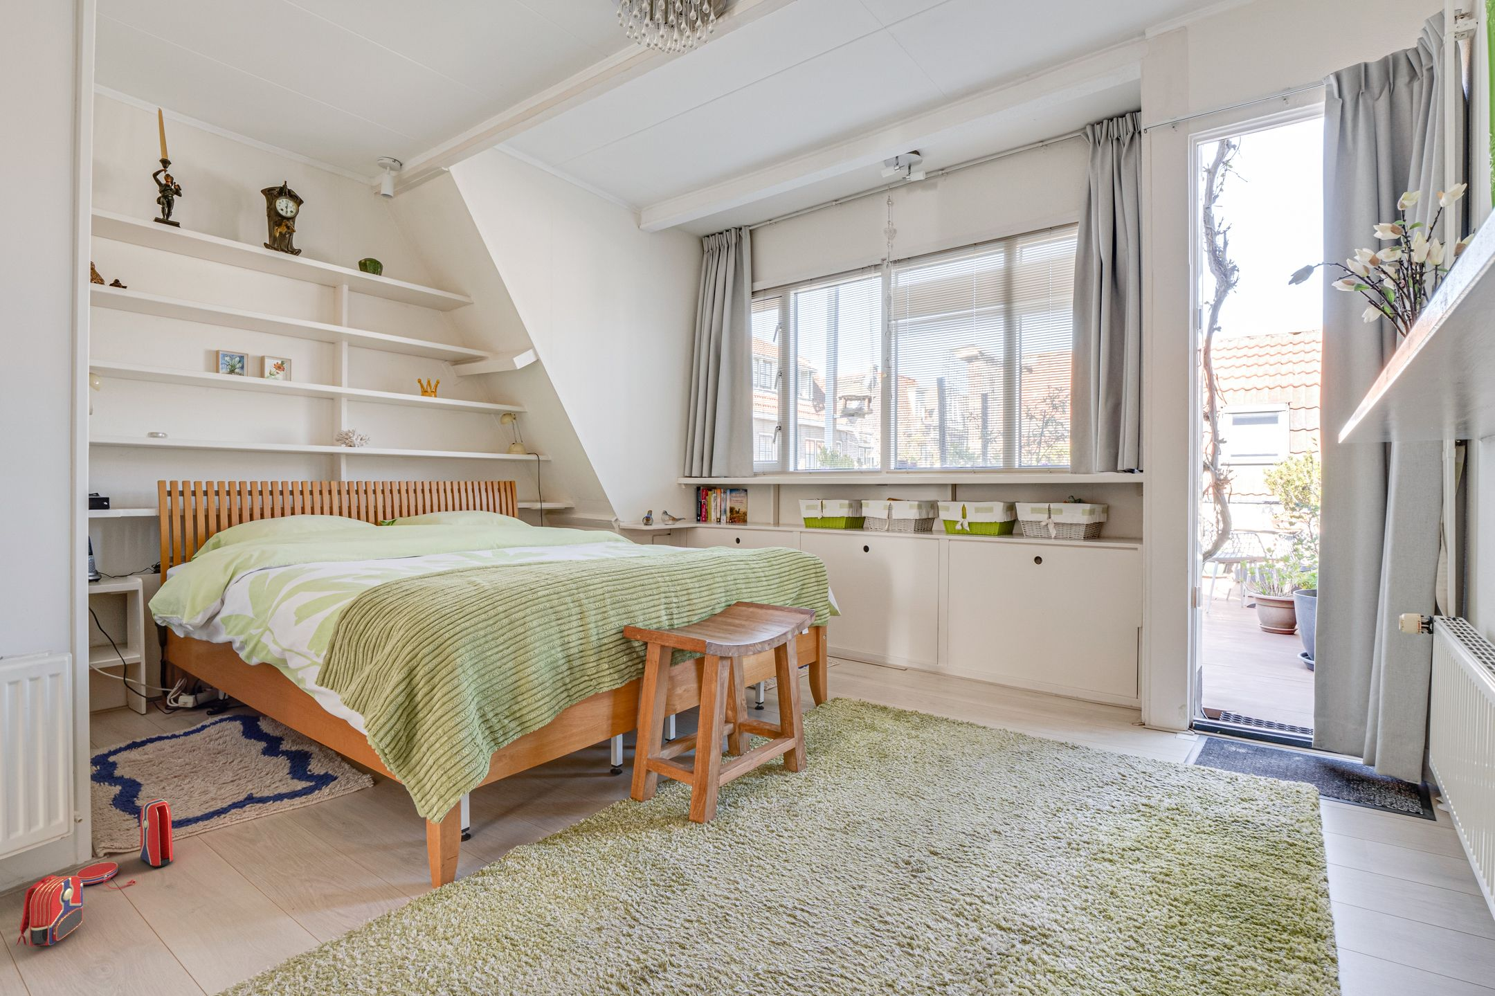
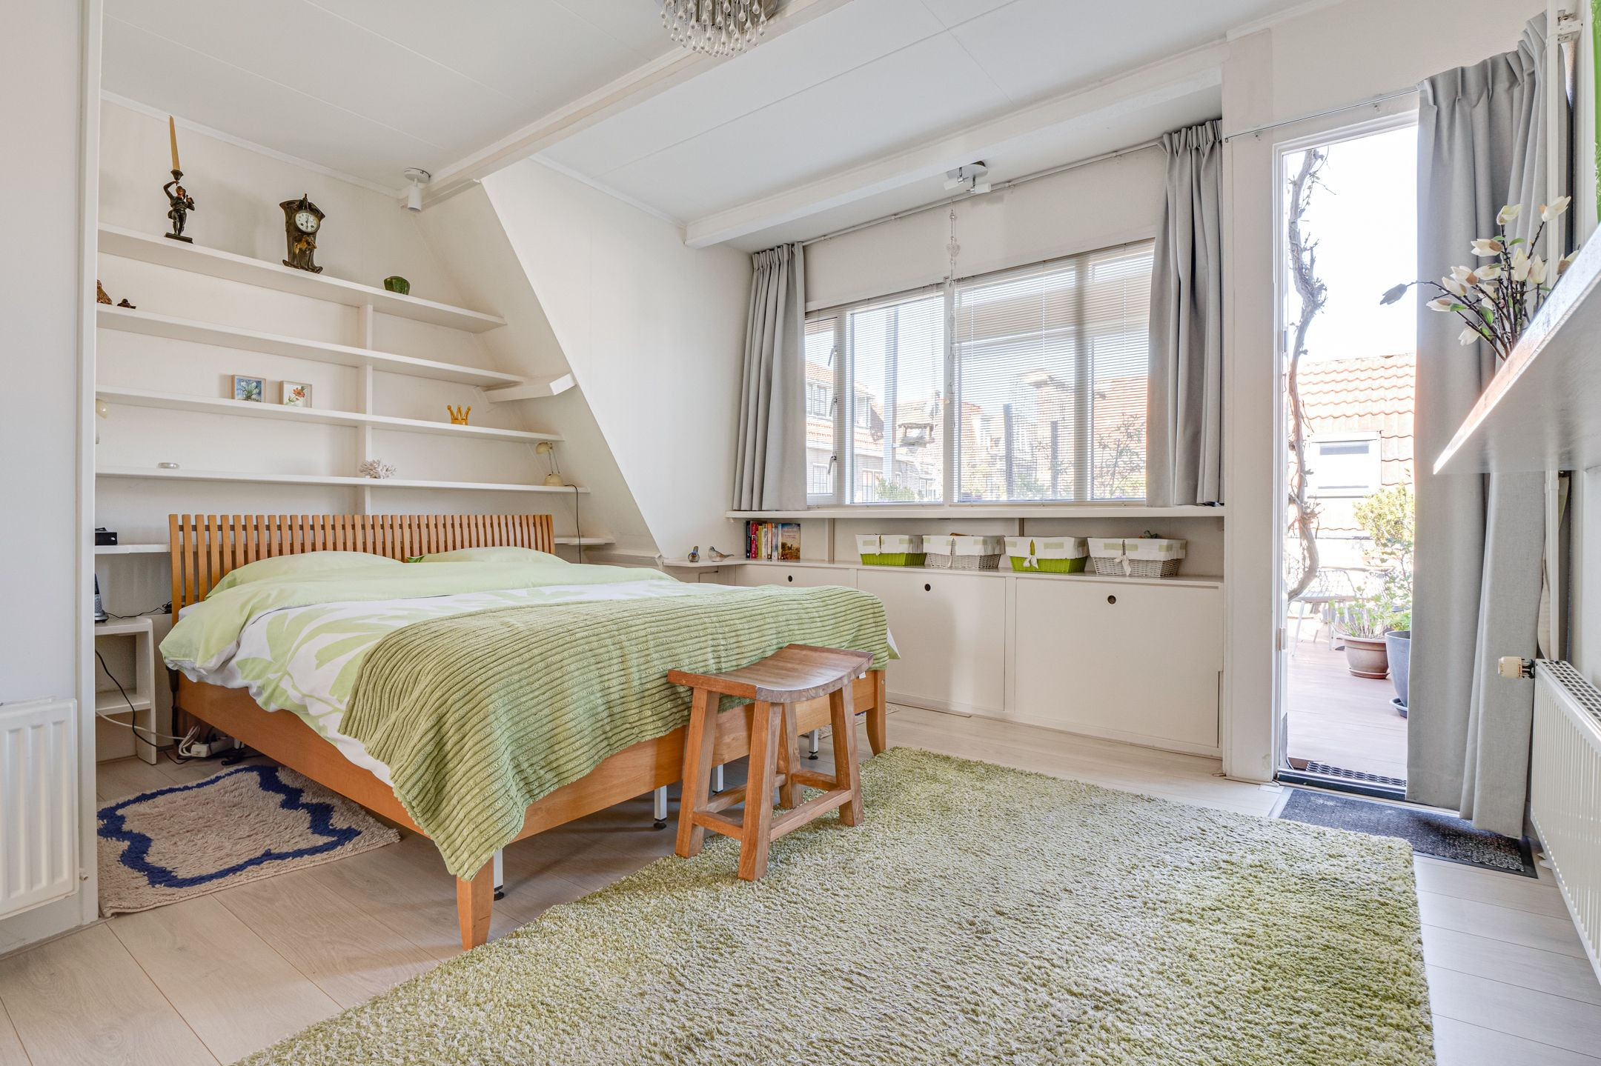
- backpack (98, 866)
